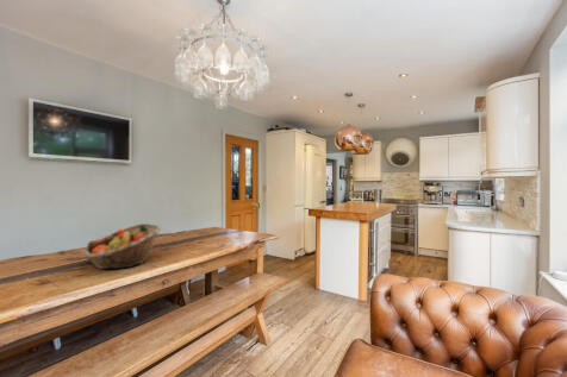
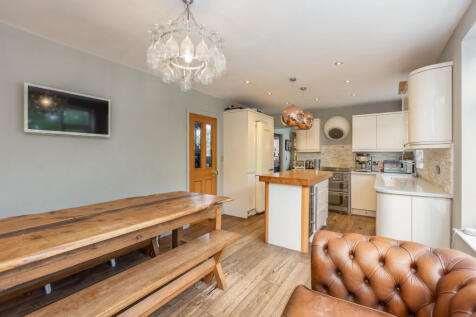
- fruit basket (124, 244)
